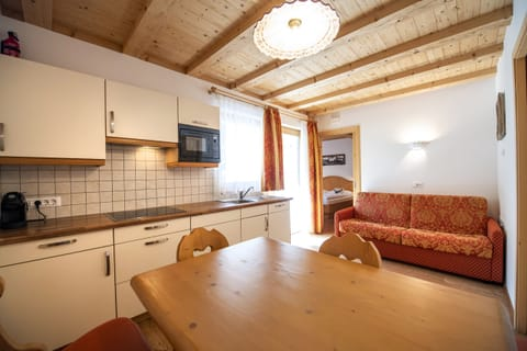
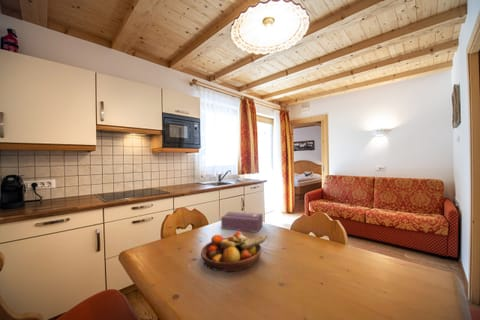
+ fruit bowl (232, 245)
+ tissue box (242, 220)
